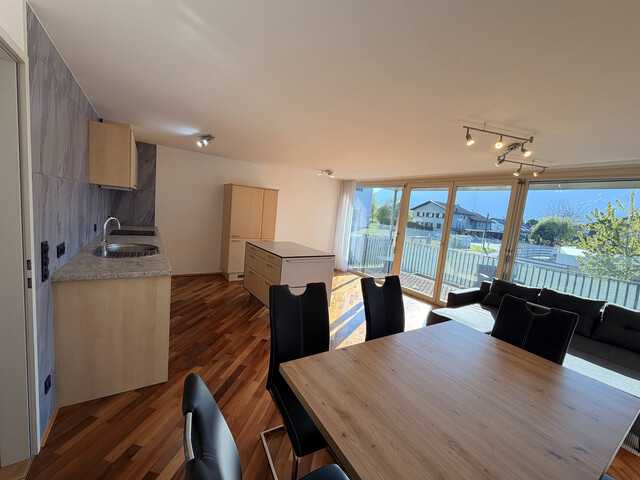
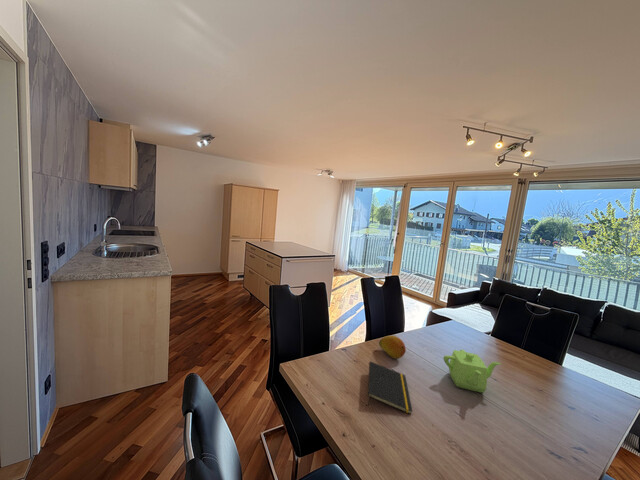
+ fruit (392, 345)
+ notepad (388, 384)
+ teapot (470, 369)
